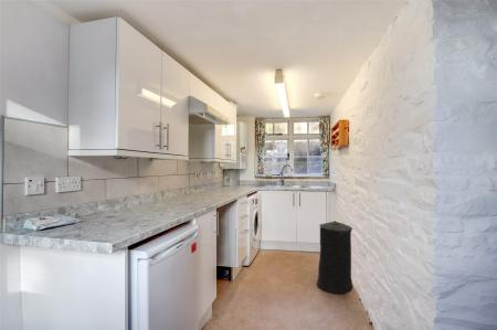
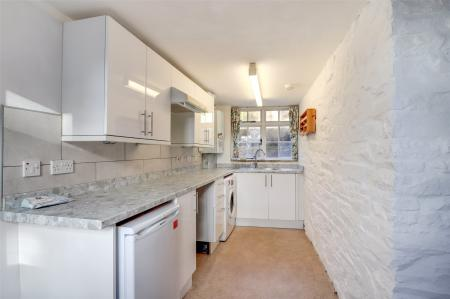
- trash can (334, 252)
